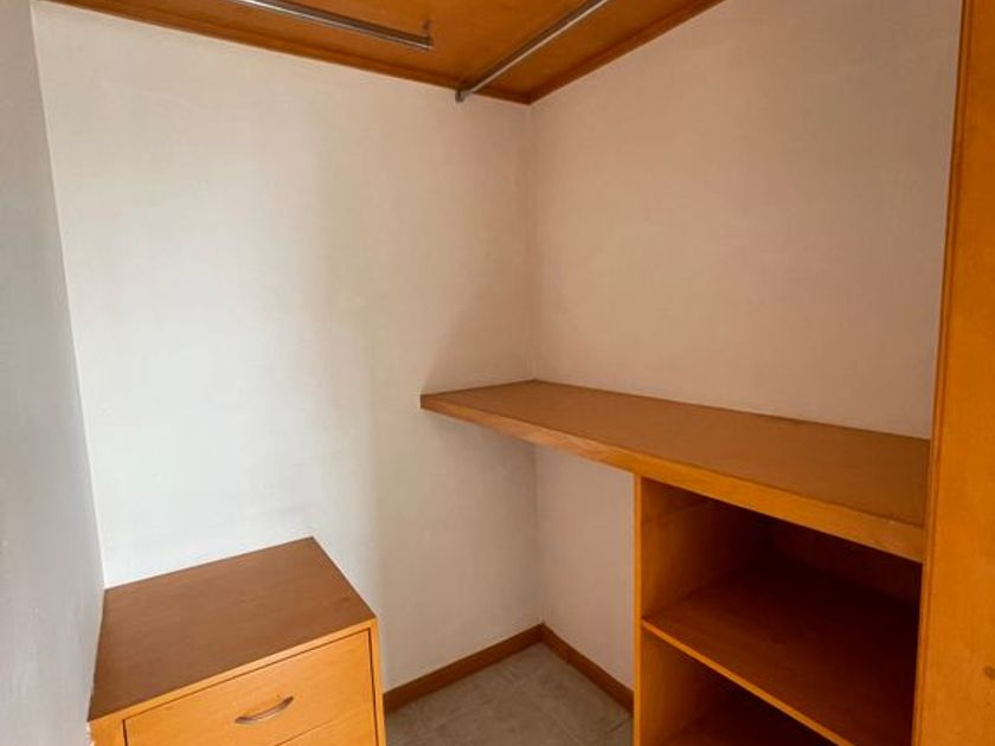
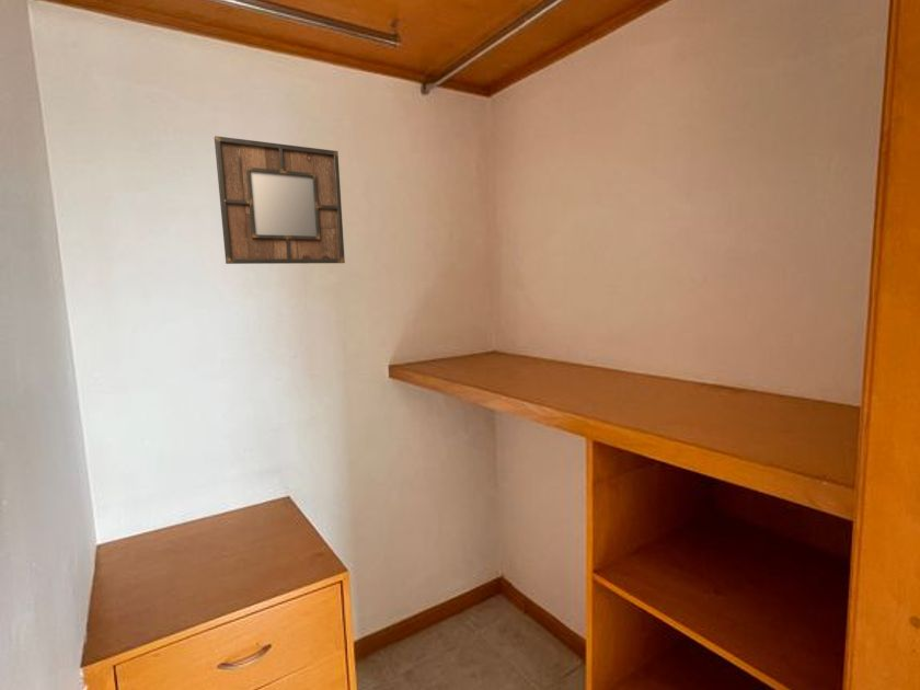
+ home mirror (284, 205)
